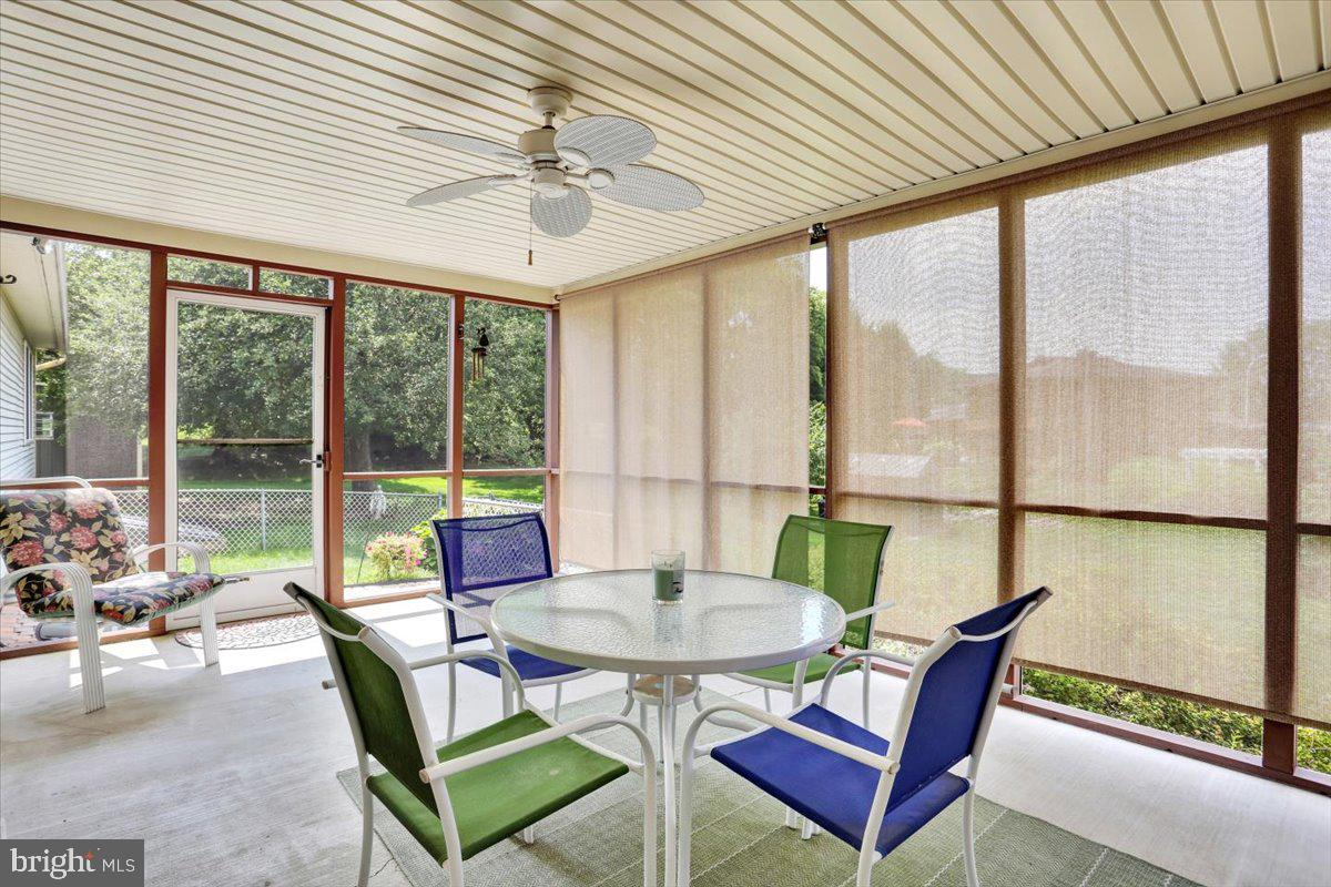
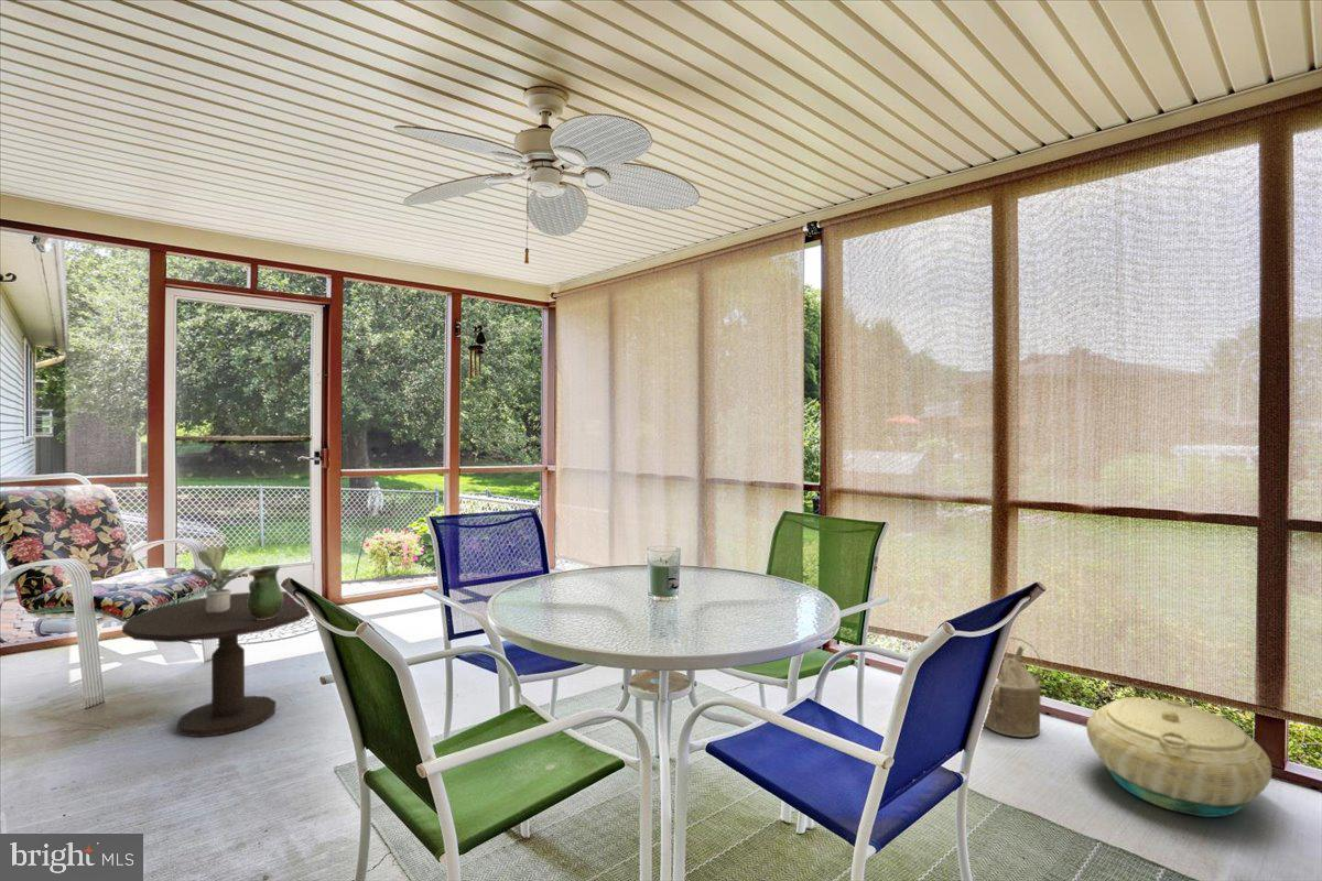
+ pitcher (263, 591)
+ basket (1172, 750)
+ watering can (1009, 683)
+ side table (228, 664)
+ potted plant (221, 576)
